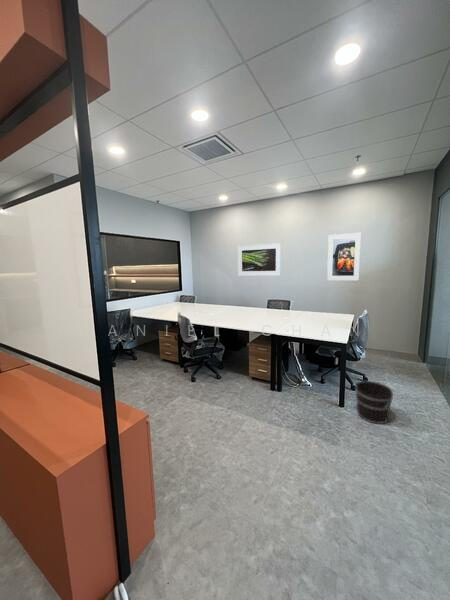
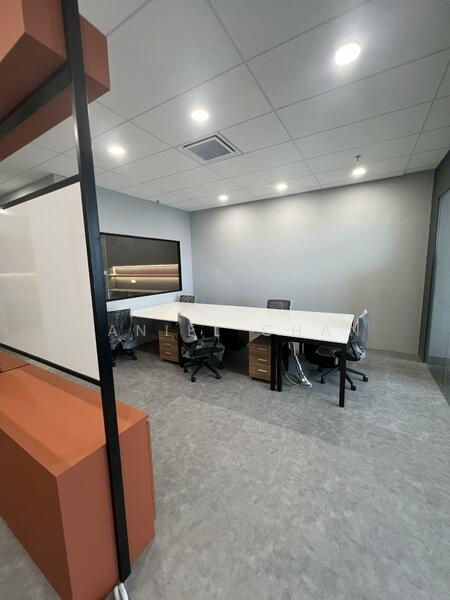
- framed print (343, 257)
- bucket (373, 401)
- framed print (258, 260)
